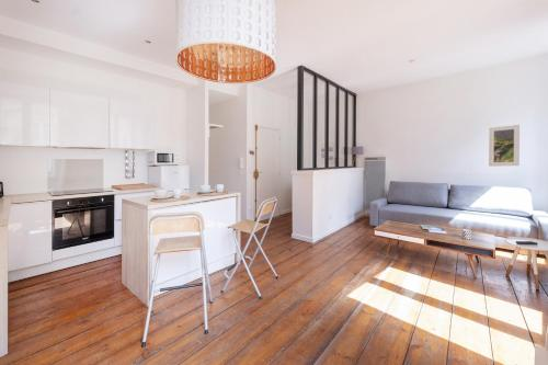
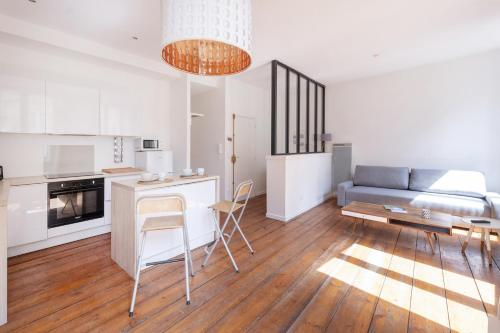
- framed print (503, 146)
